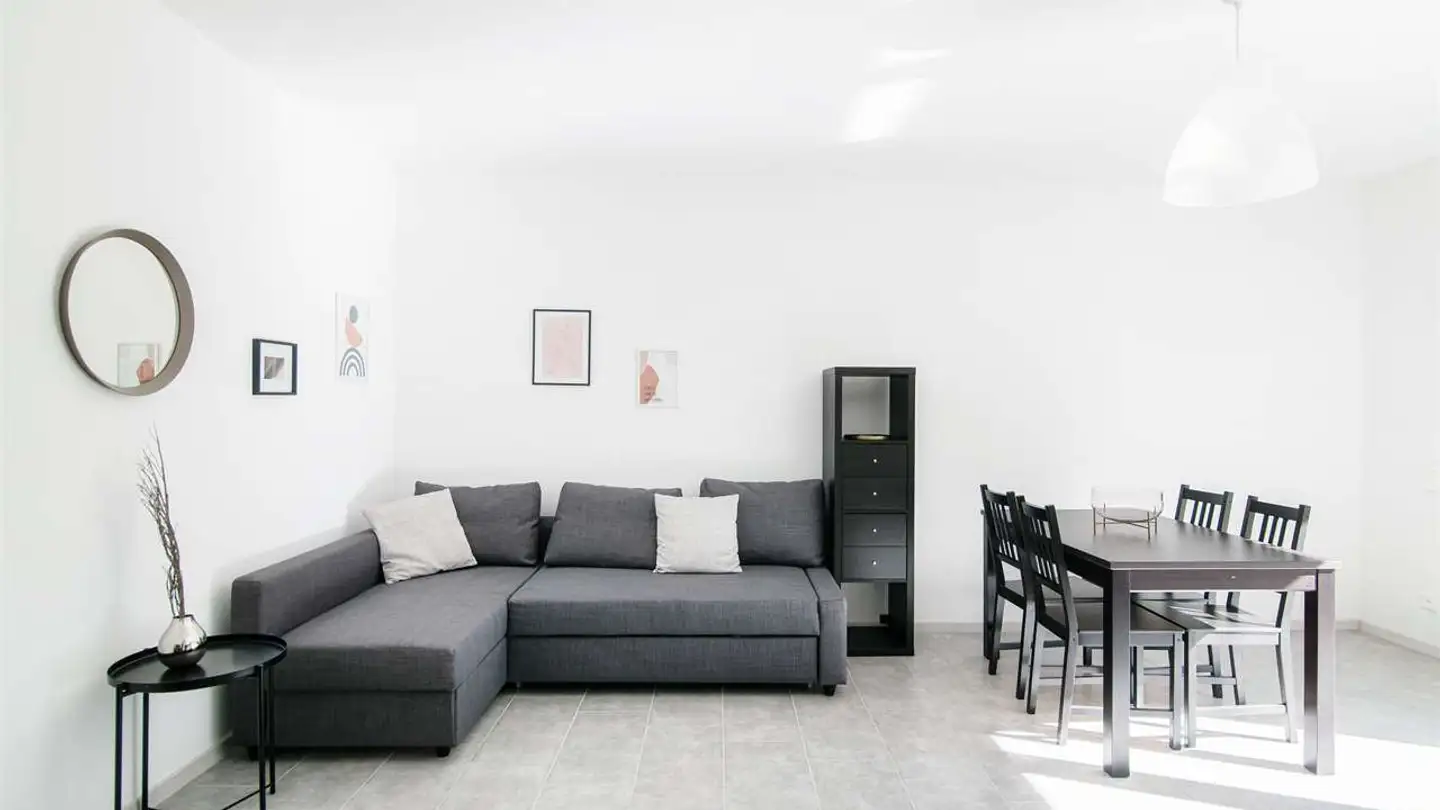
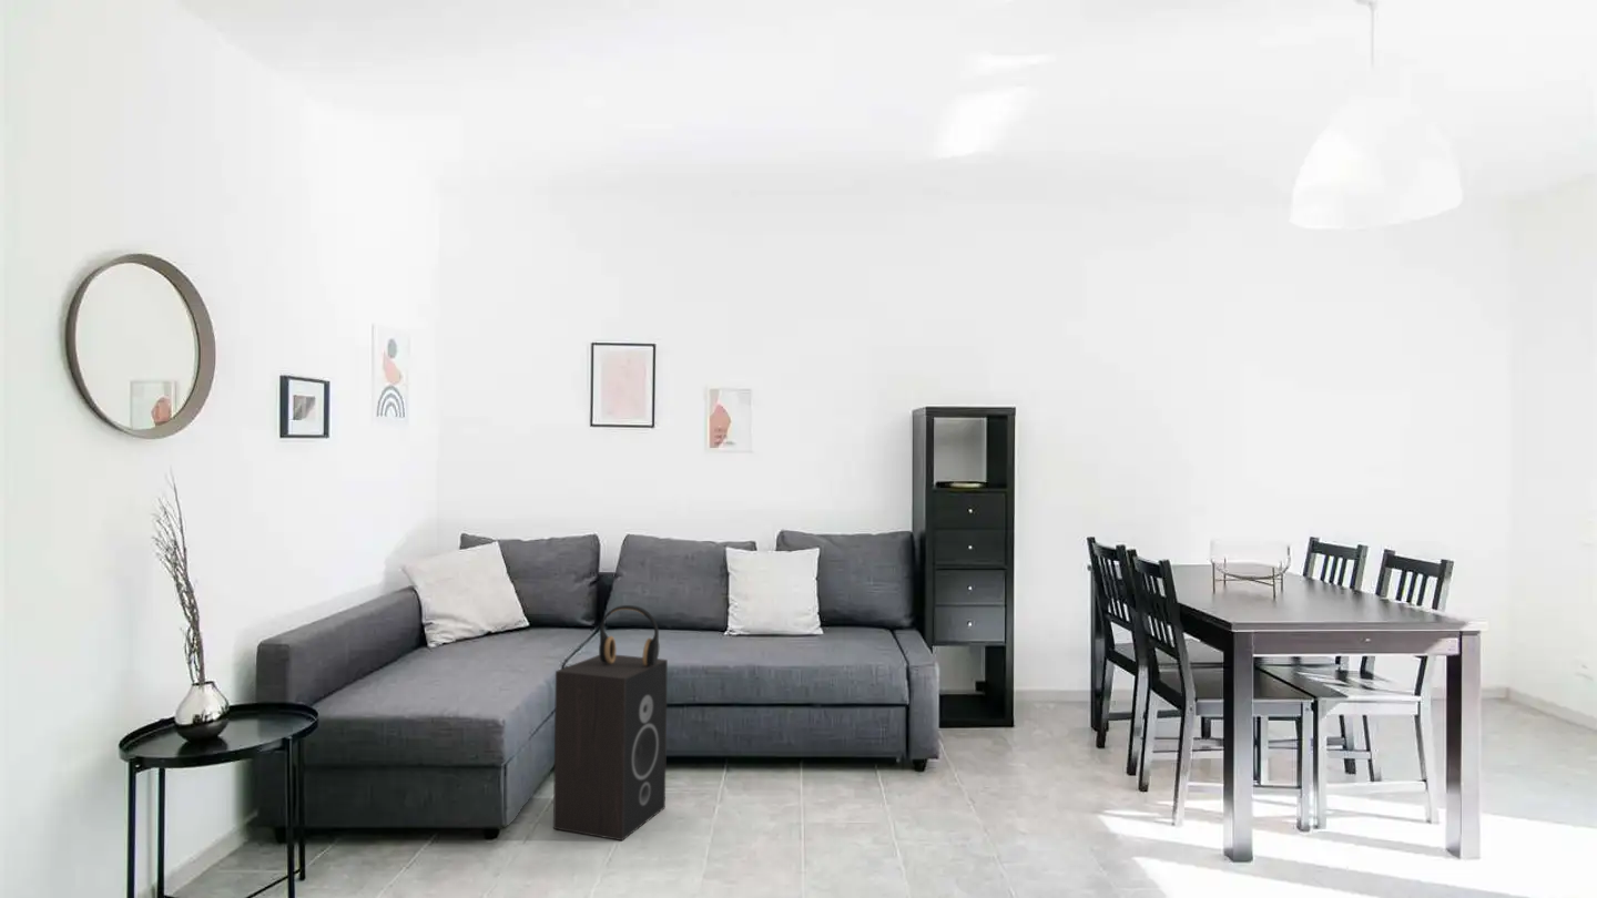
+ speaker (611, 741)
+ headphones (614, 641)
